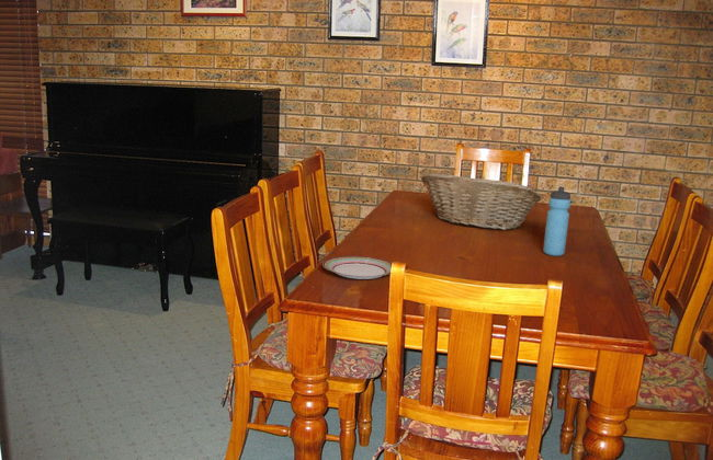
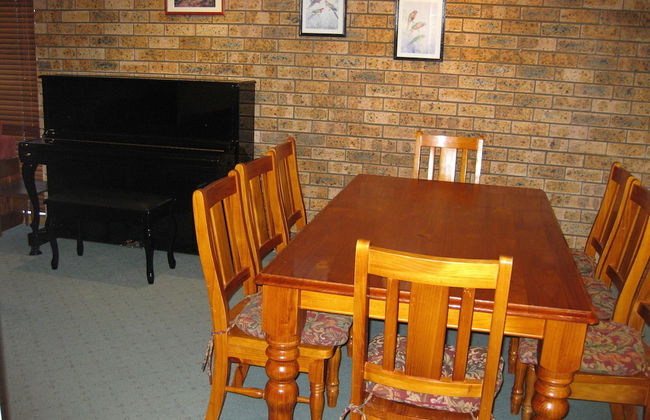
- fruit basket (478, 197)
- water bottle (557, 220)
- plate (359, 268)
